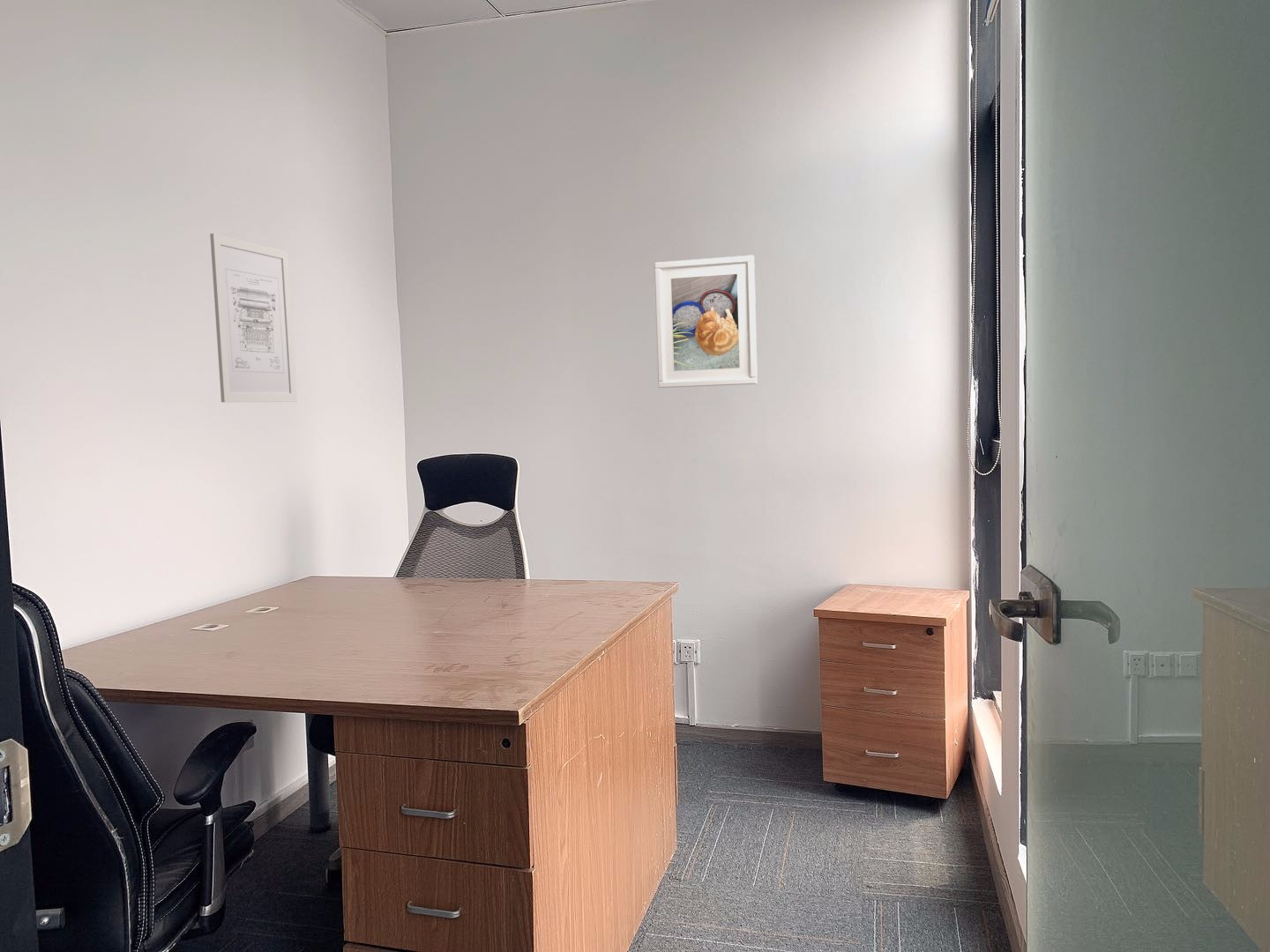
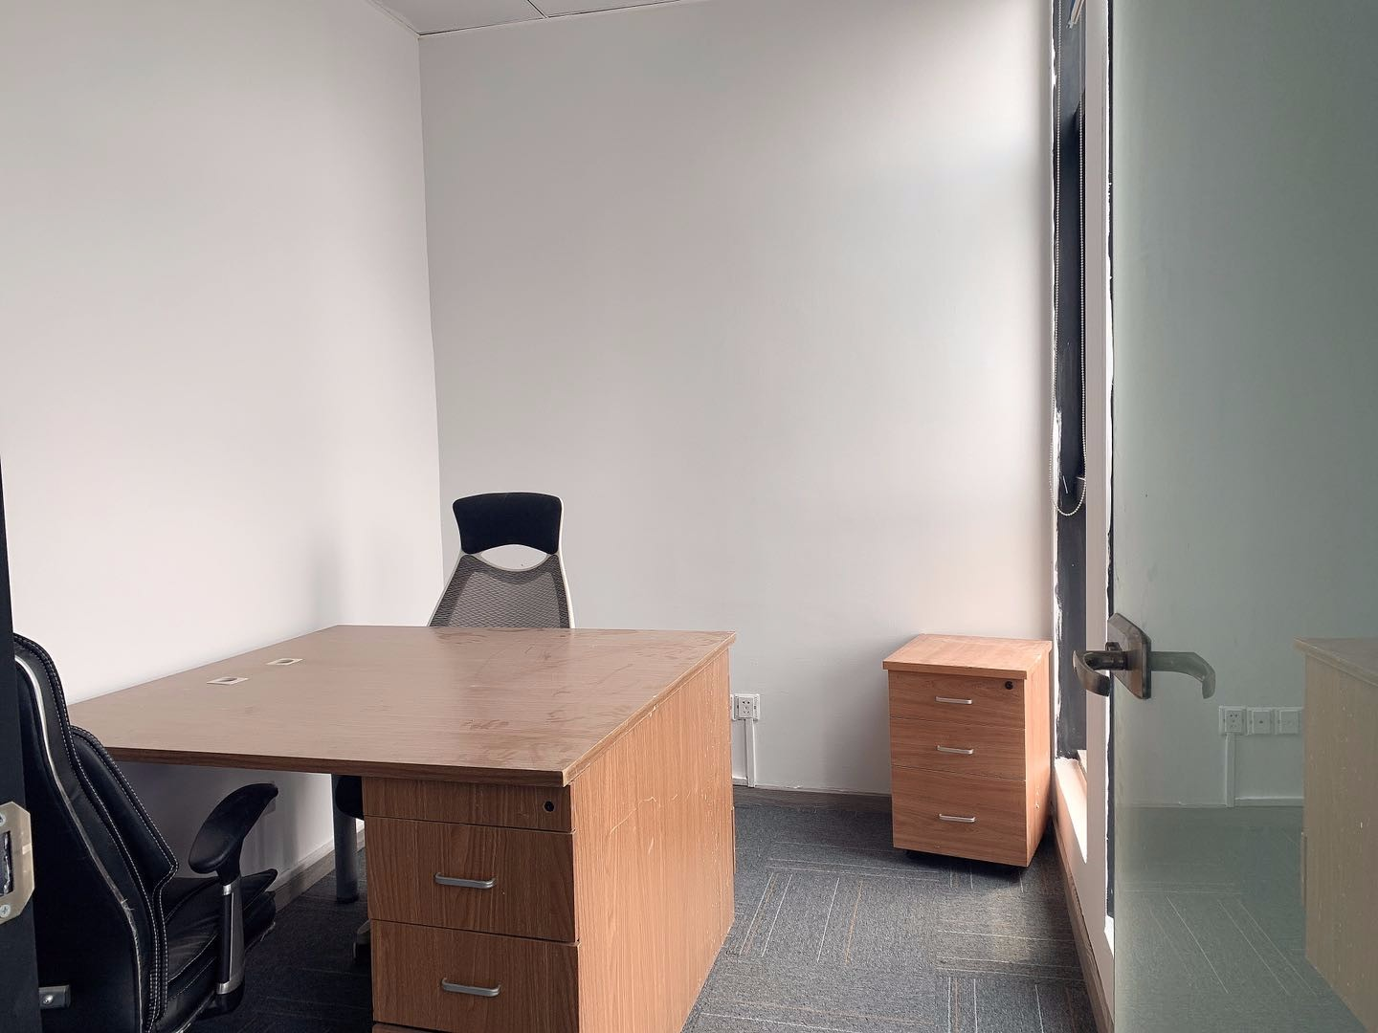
- wall art (256, 323)
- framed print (706, 323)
